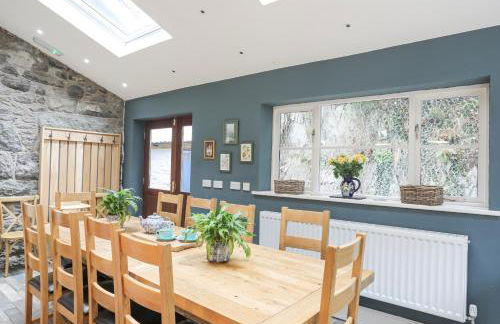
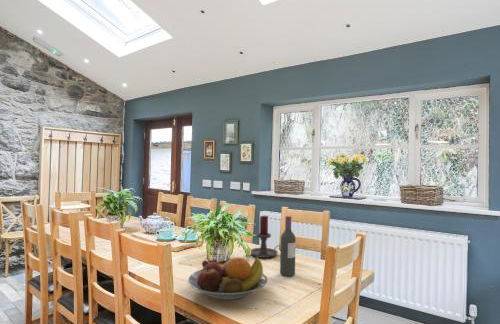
+ wine bottle (288, 245)
+ candle holder (267, 234)
+ fruit bowl (227, 275)
